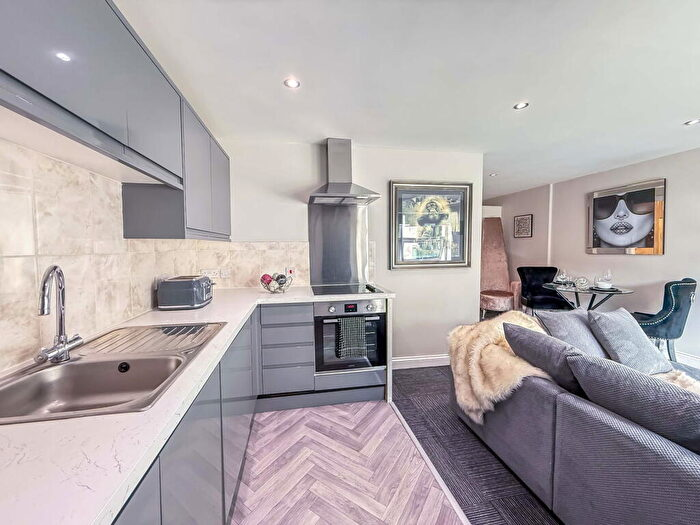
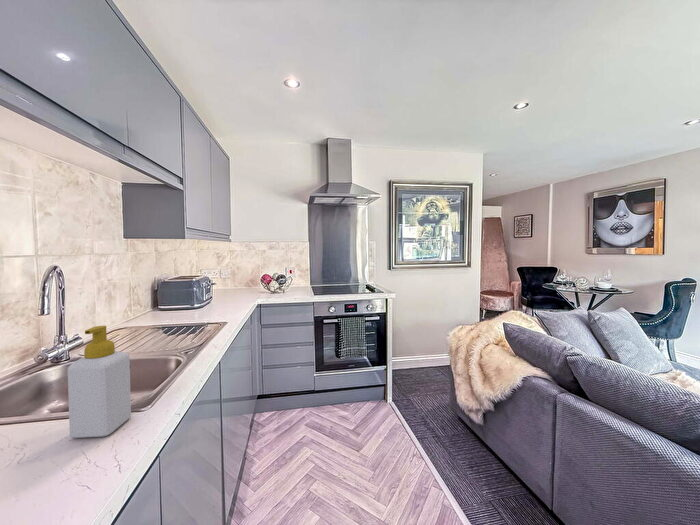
+ soap bottle (100, 377)
